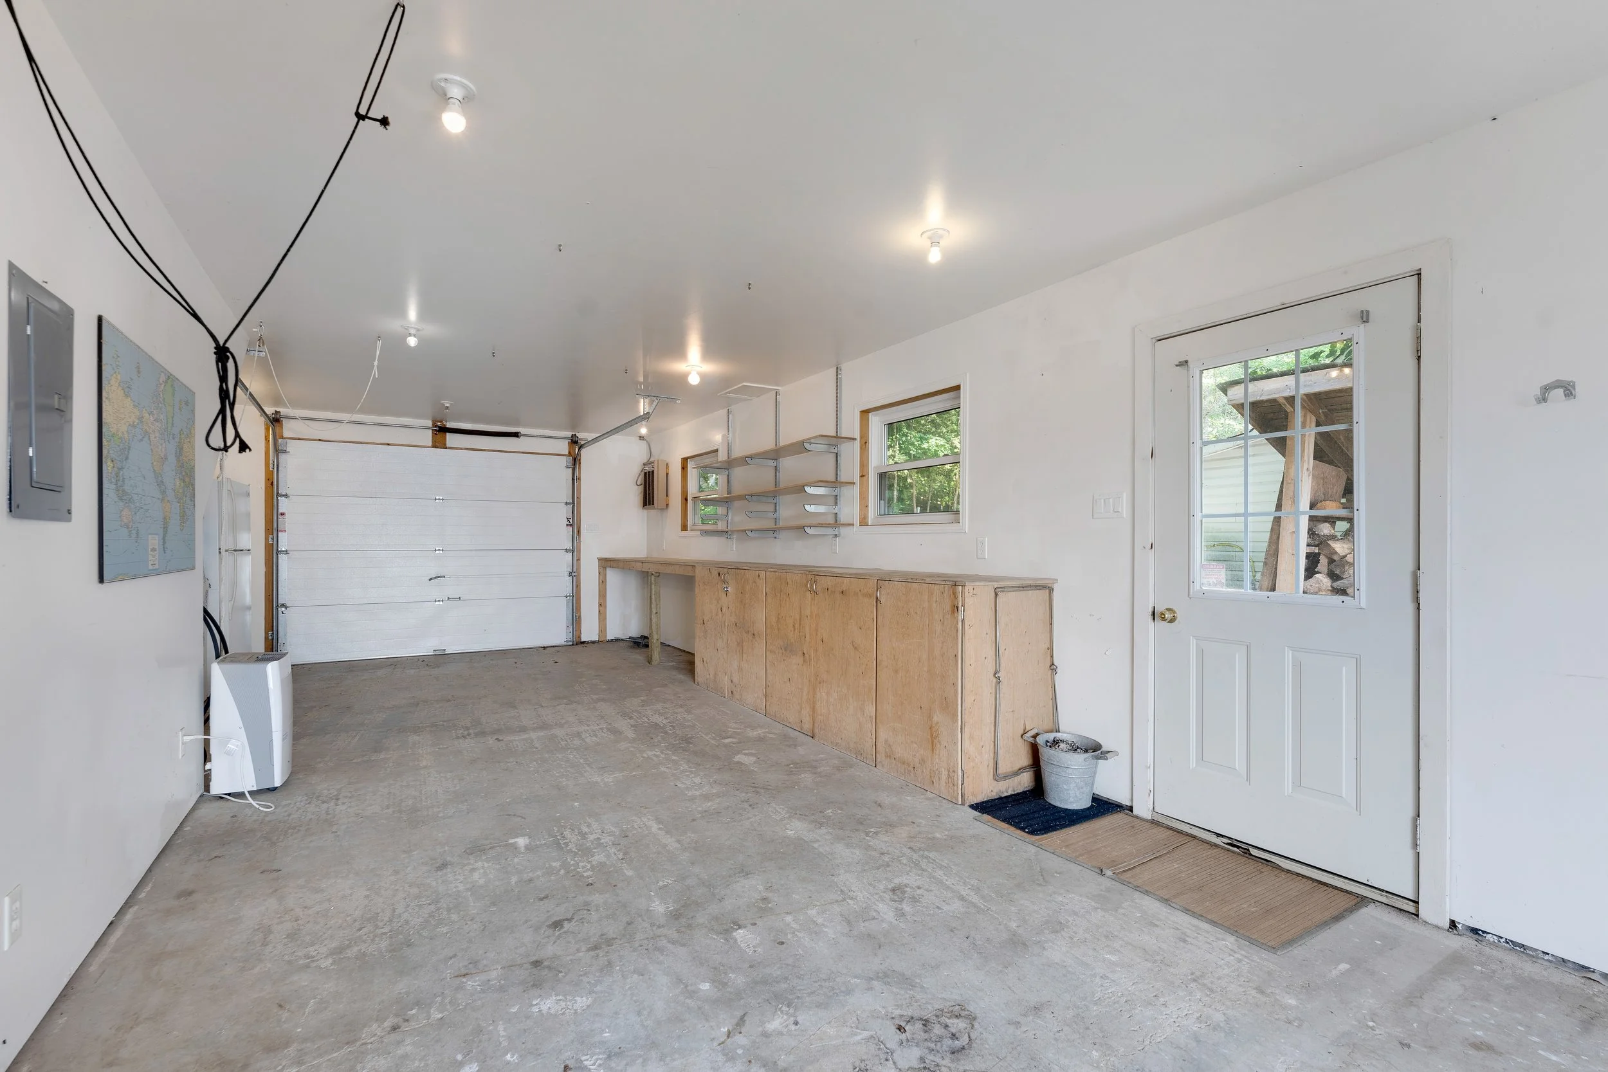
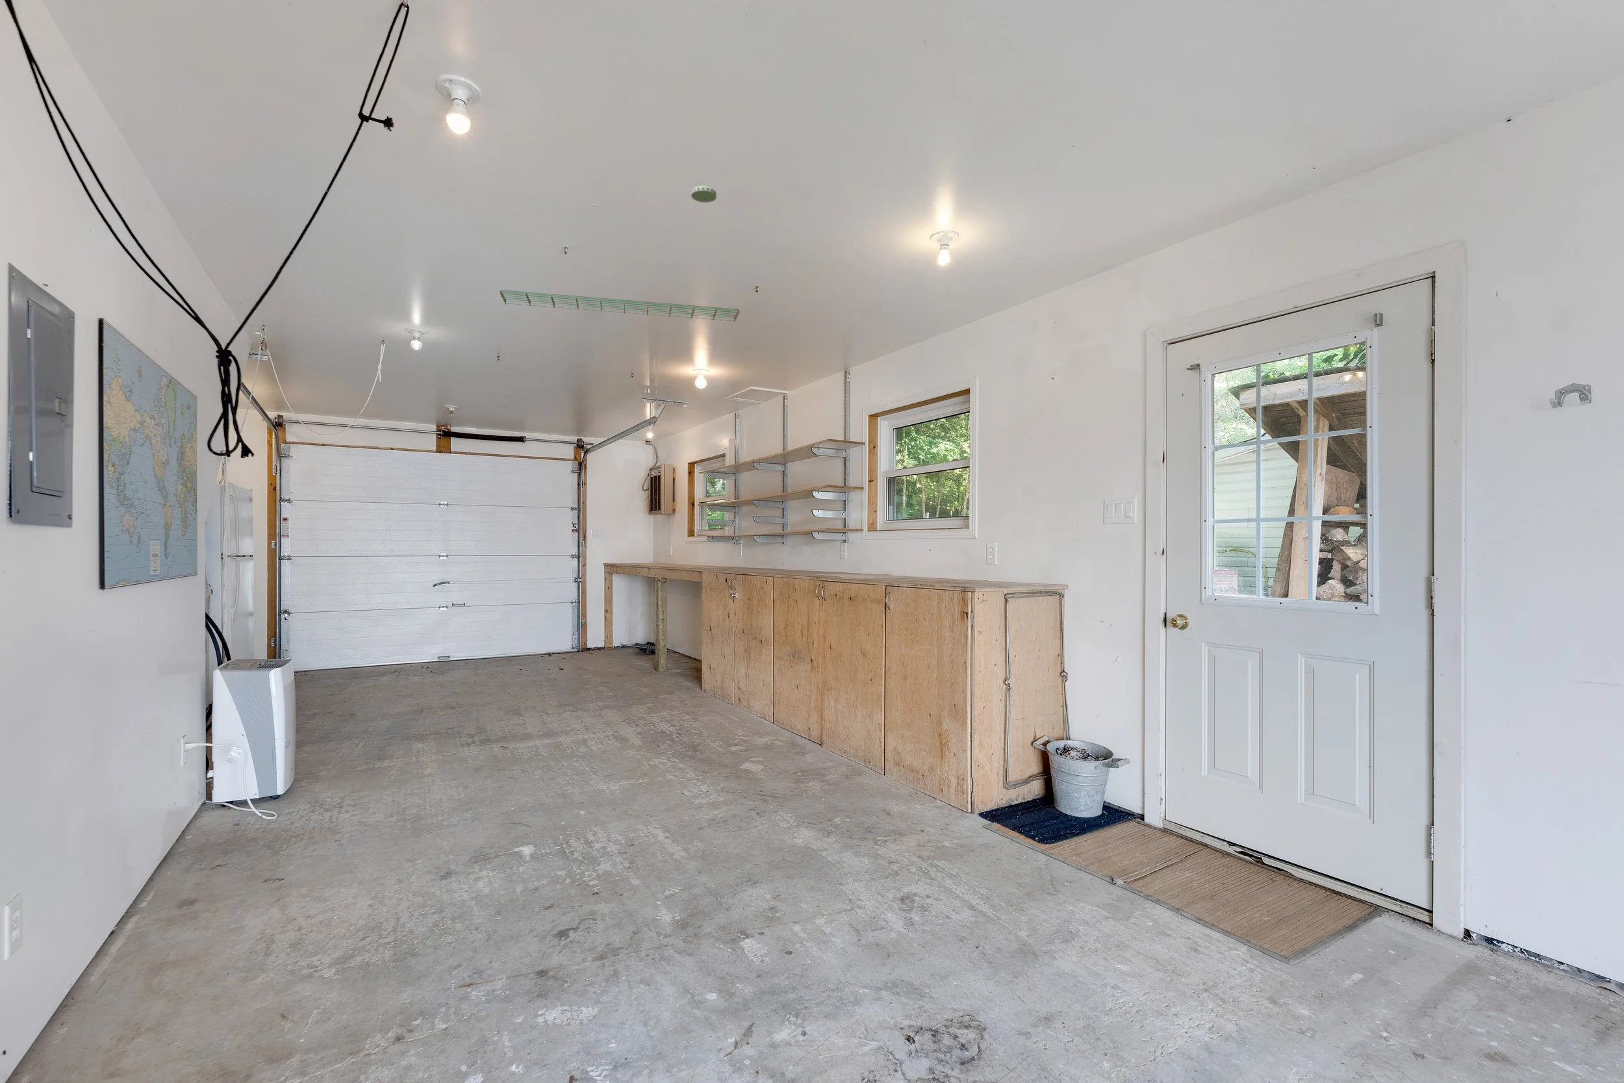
+ smoke detector (703, 193)
+ light panel (625, 306)
